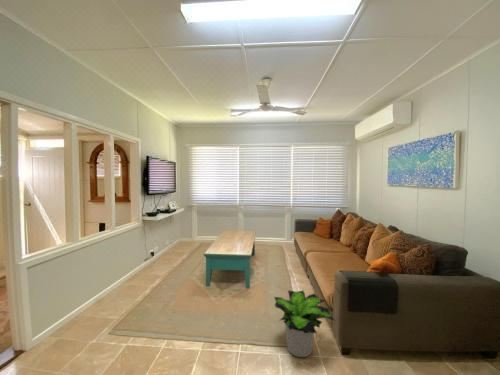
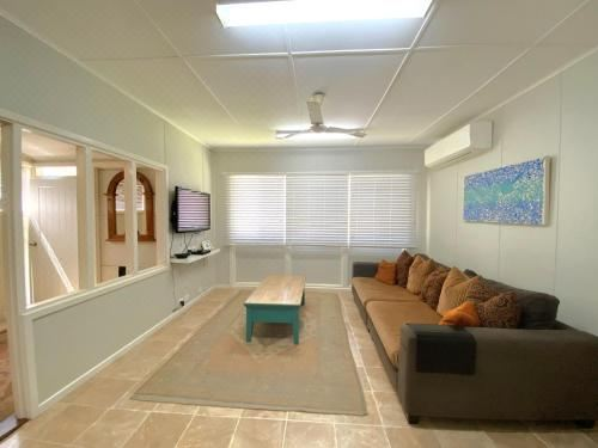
- potted plant (303, 327)
